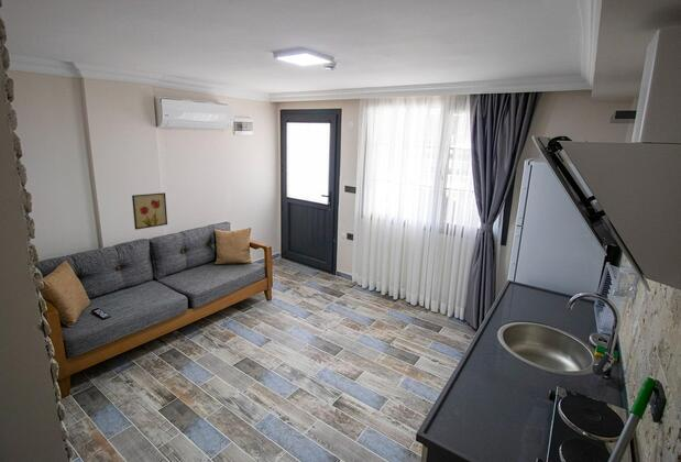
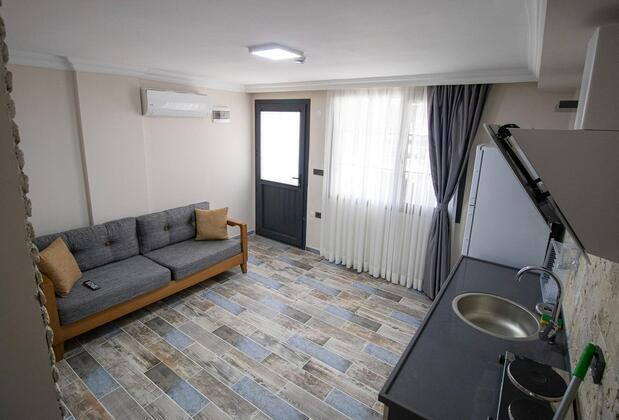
- wall art (150, 210)
